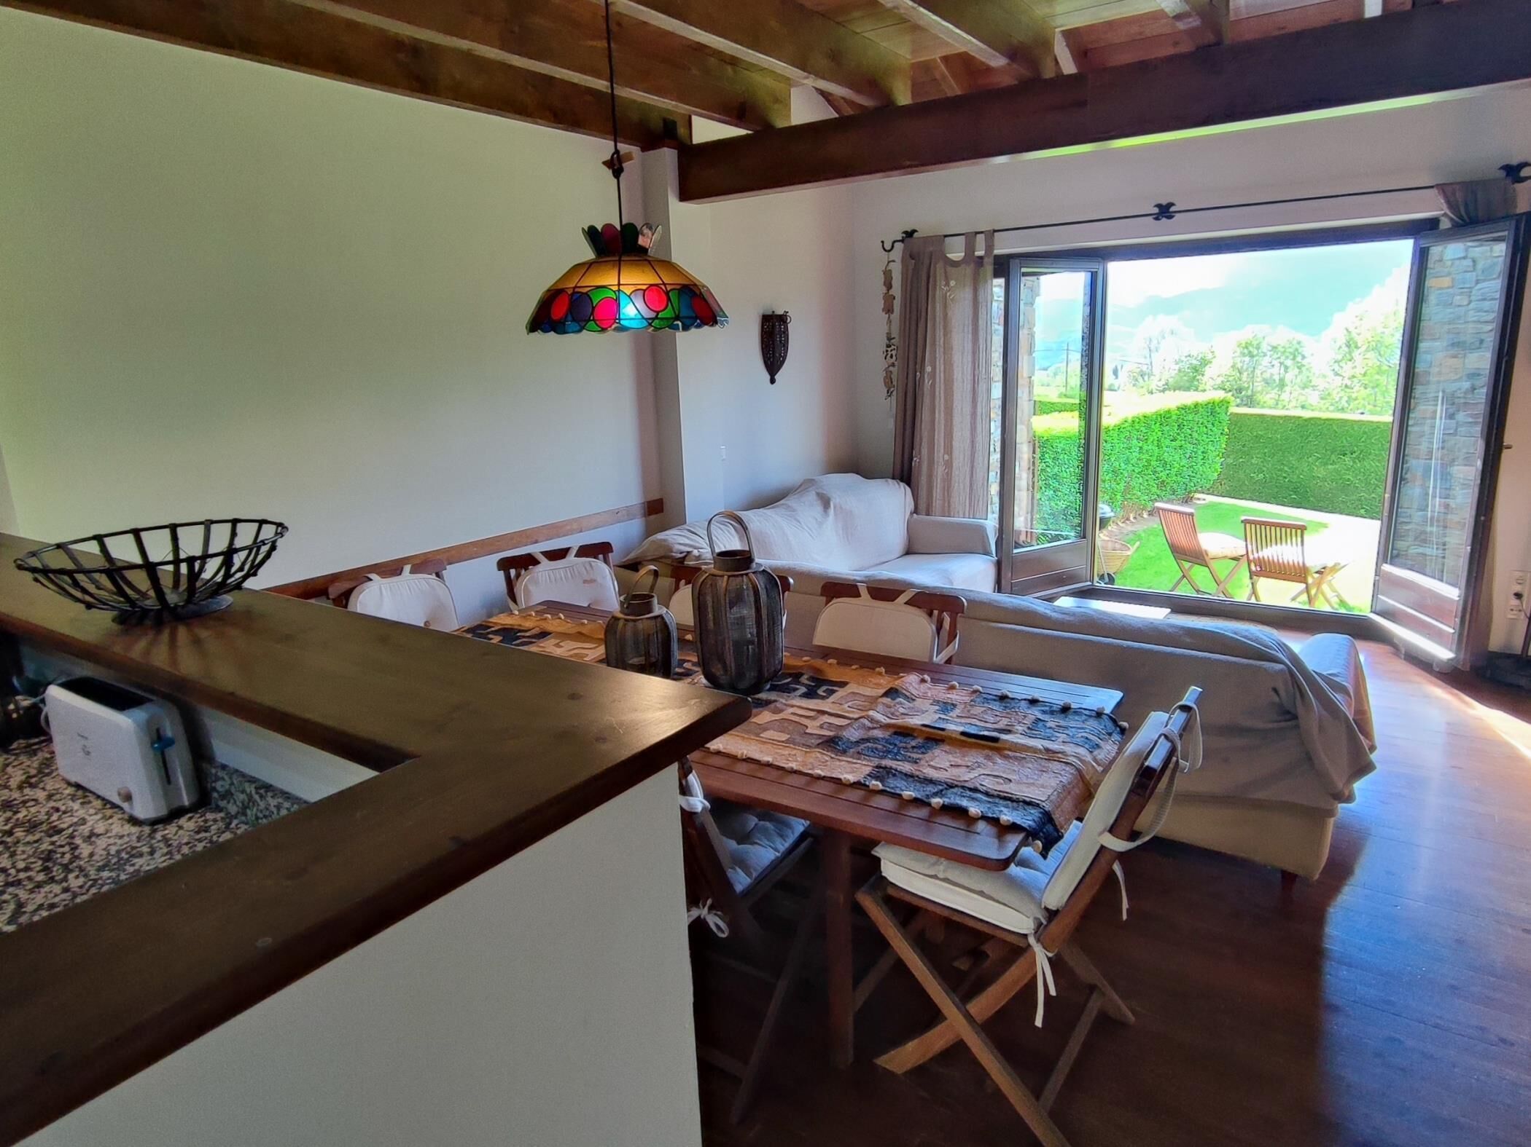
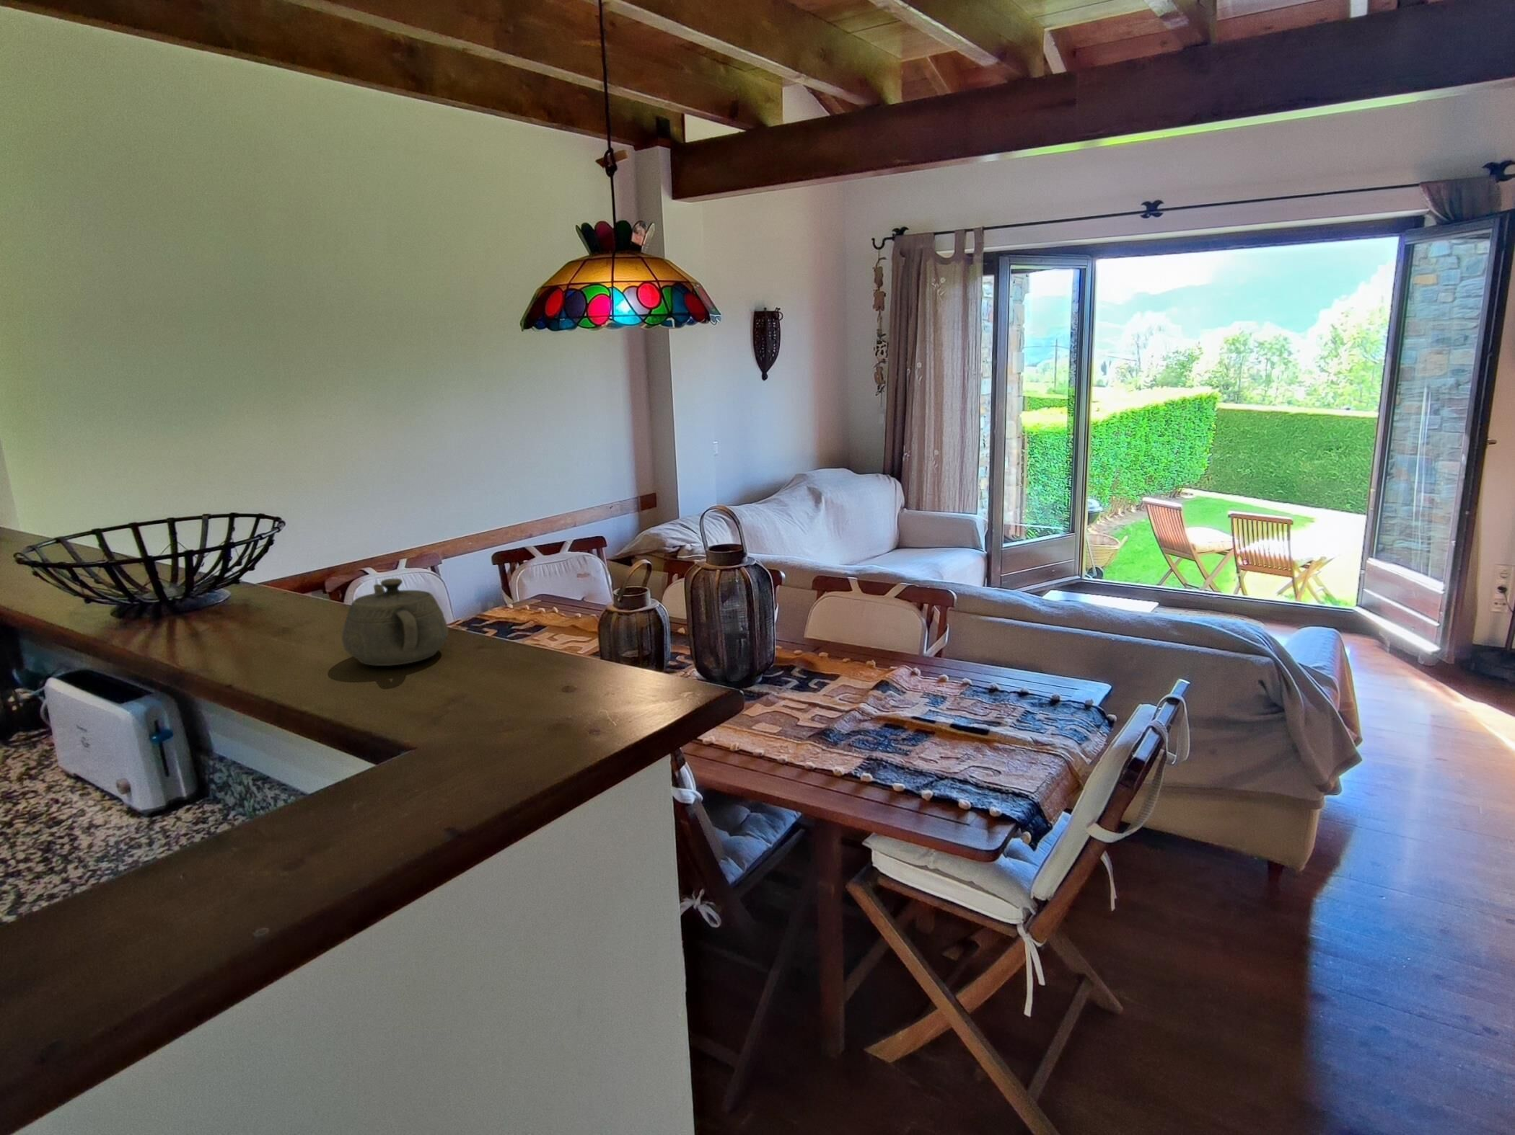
+ teapot (394, 616)
